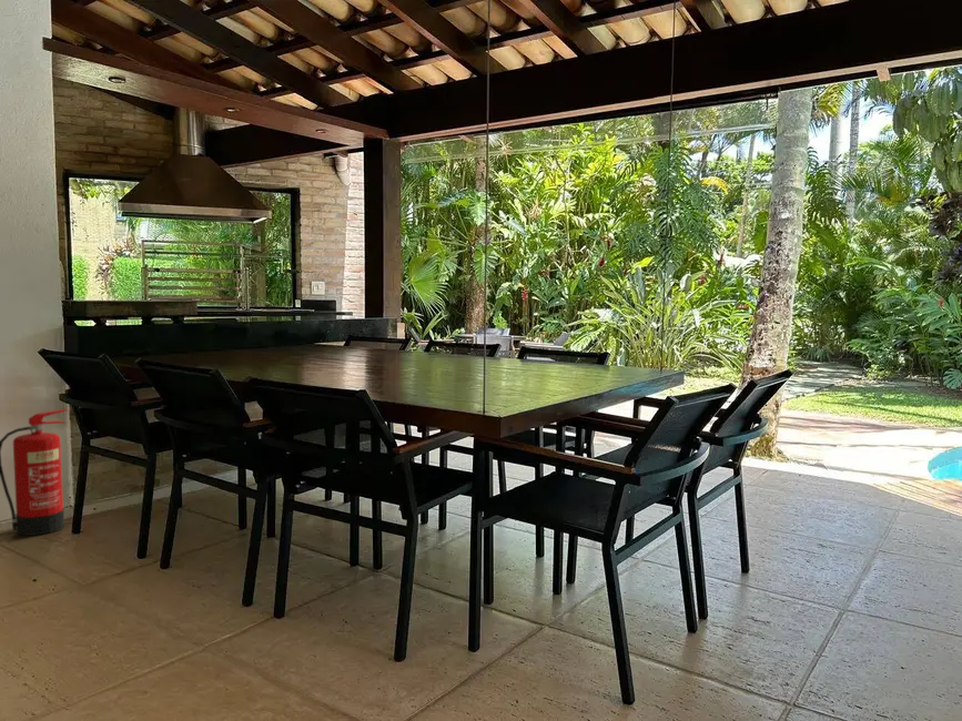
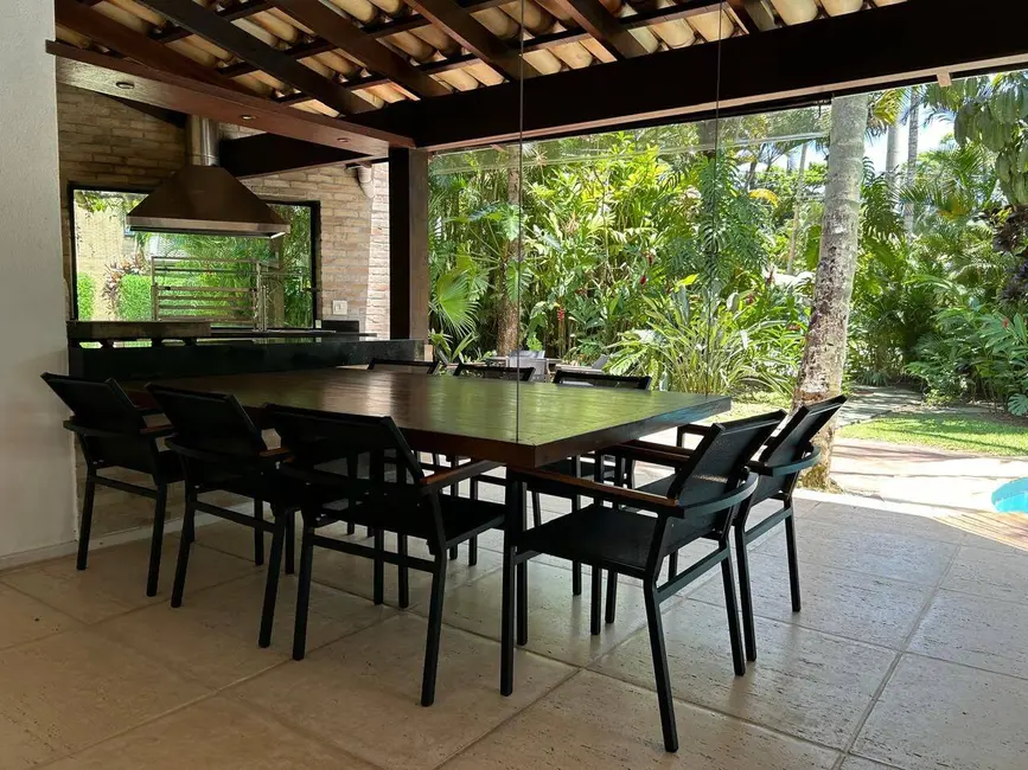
- fire extinguisher (34, 471)
